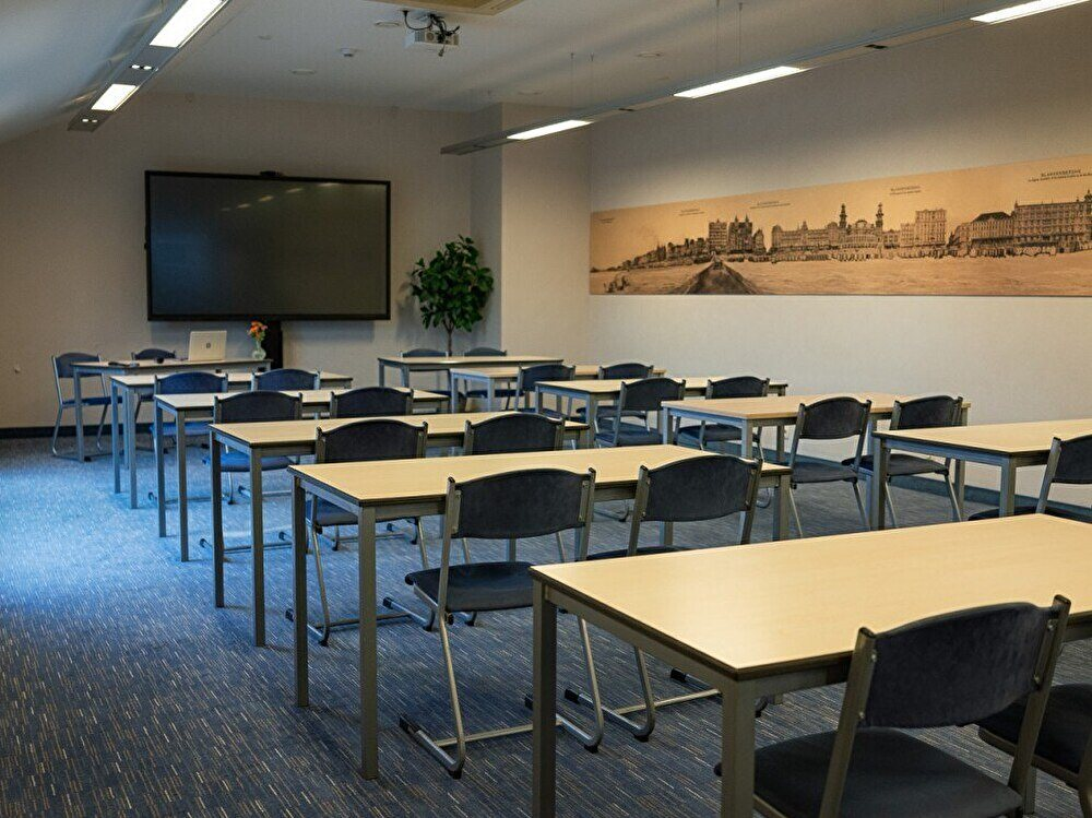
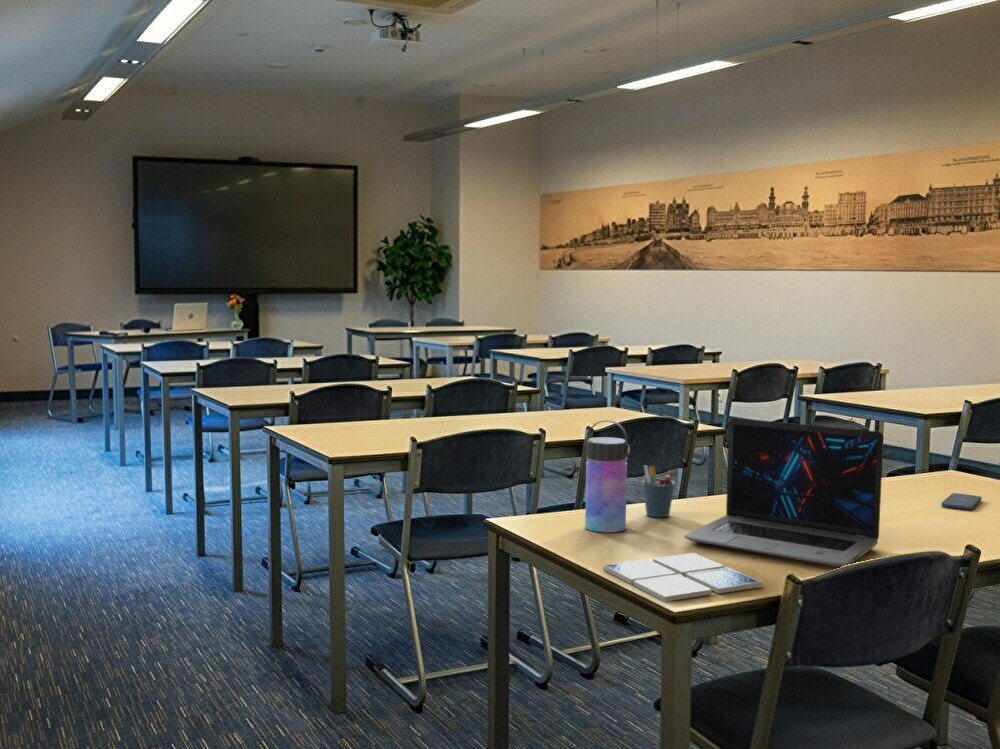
+ laptop (782, 488)
+ pen holder (658, 489)
+ drink coaster (680, 575)
+ smartphone (961, 501)
+ water bottle (606, 473)
